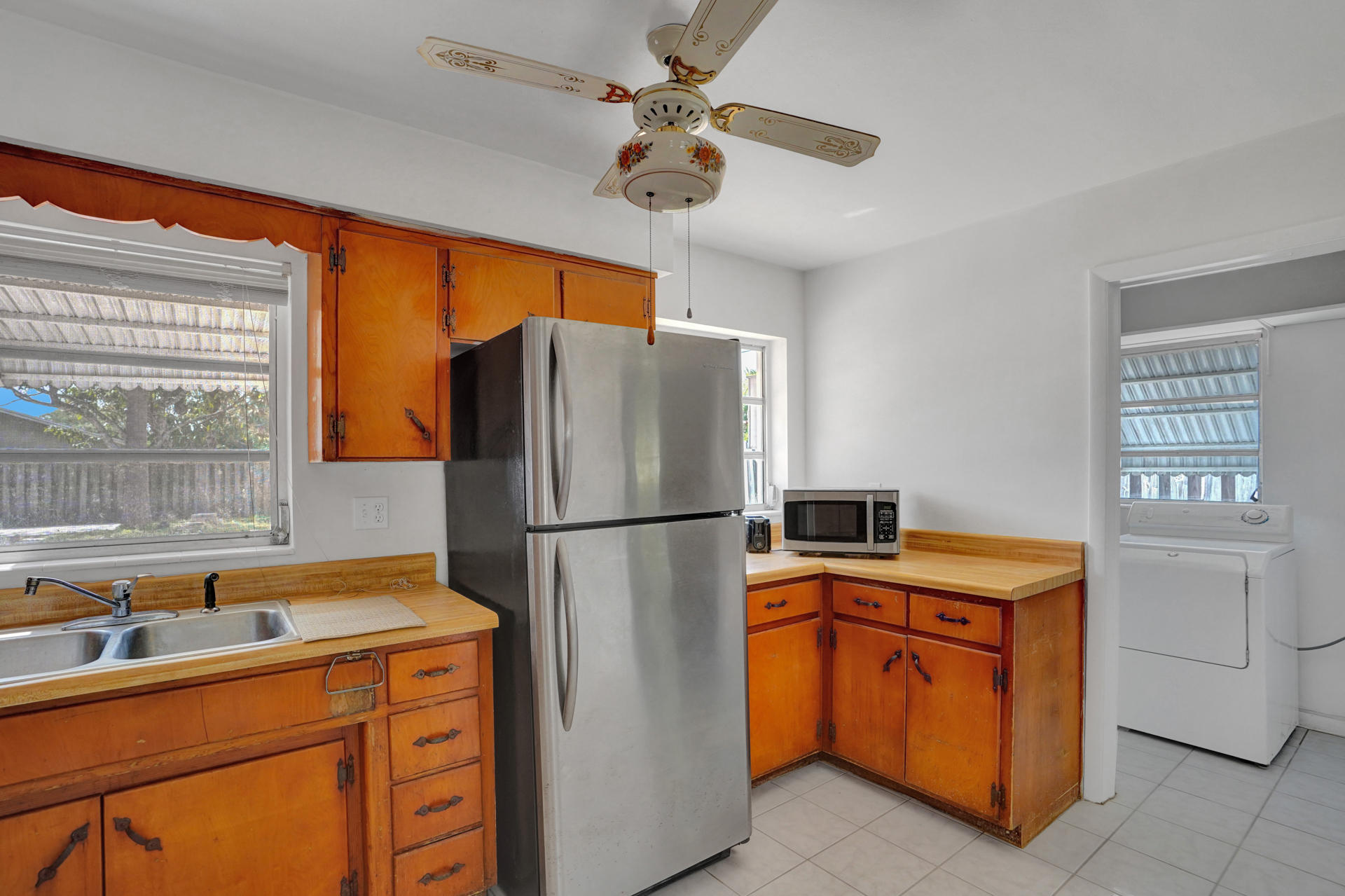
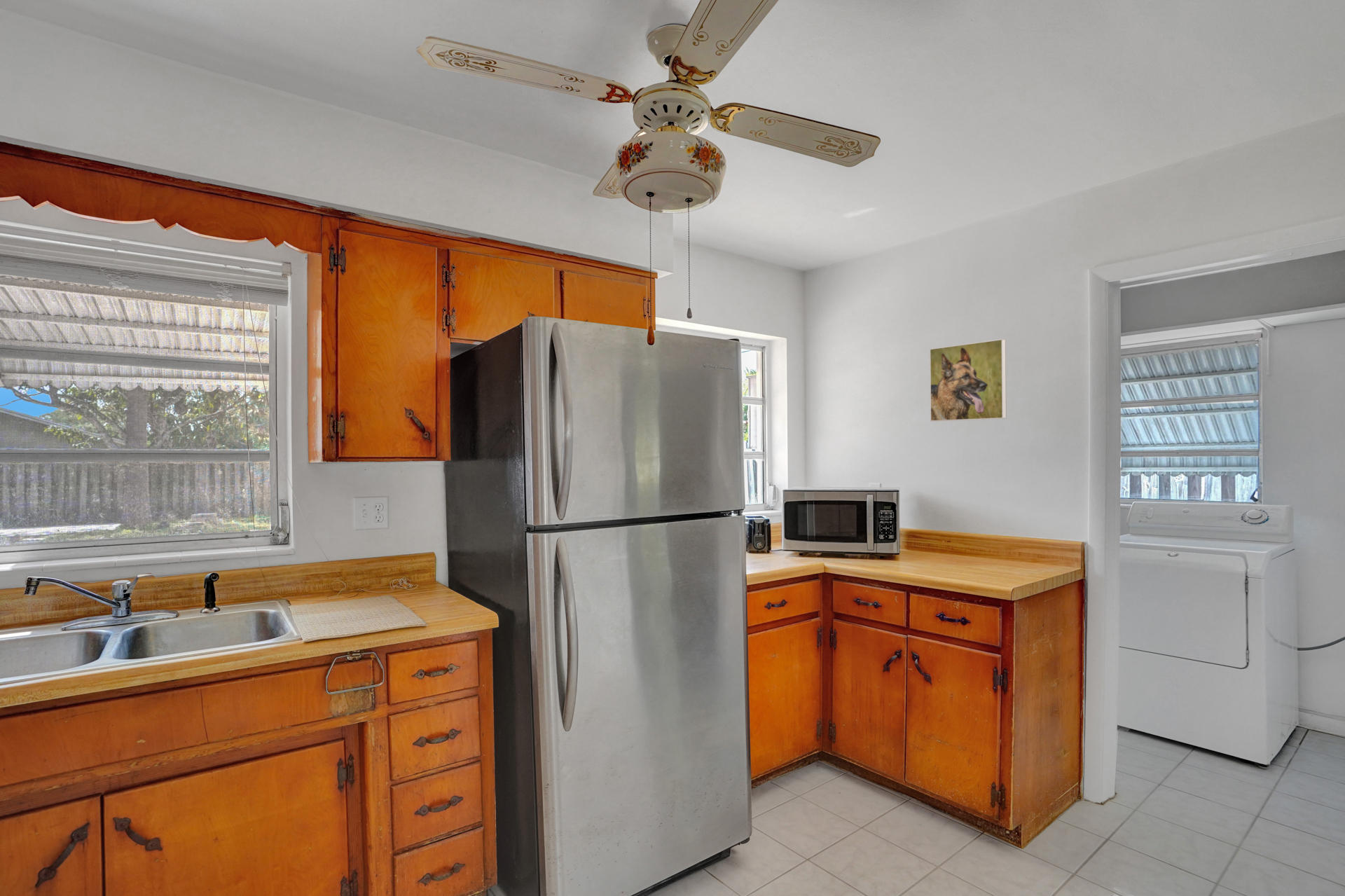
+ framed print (966, 382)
